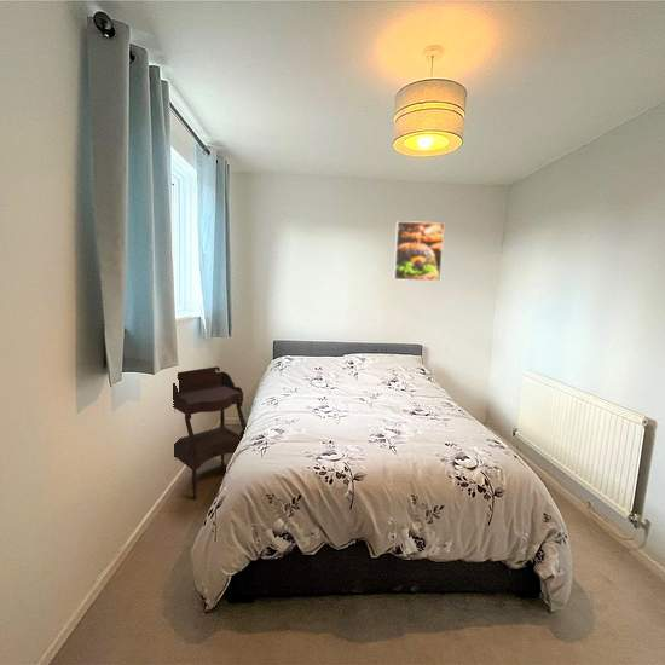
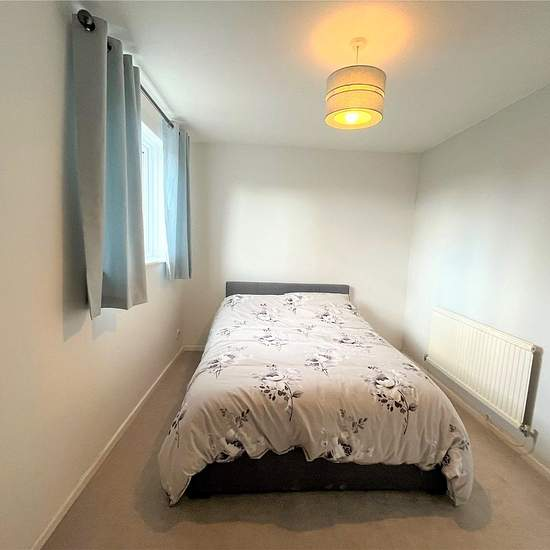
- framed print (418, 251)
- side table (210, 429)
